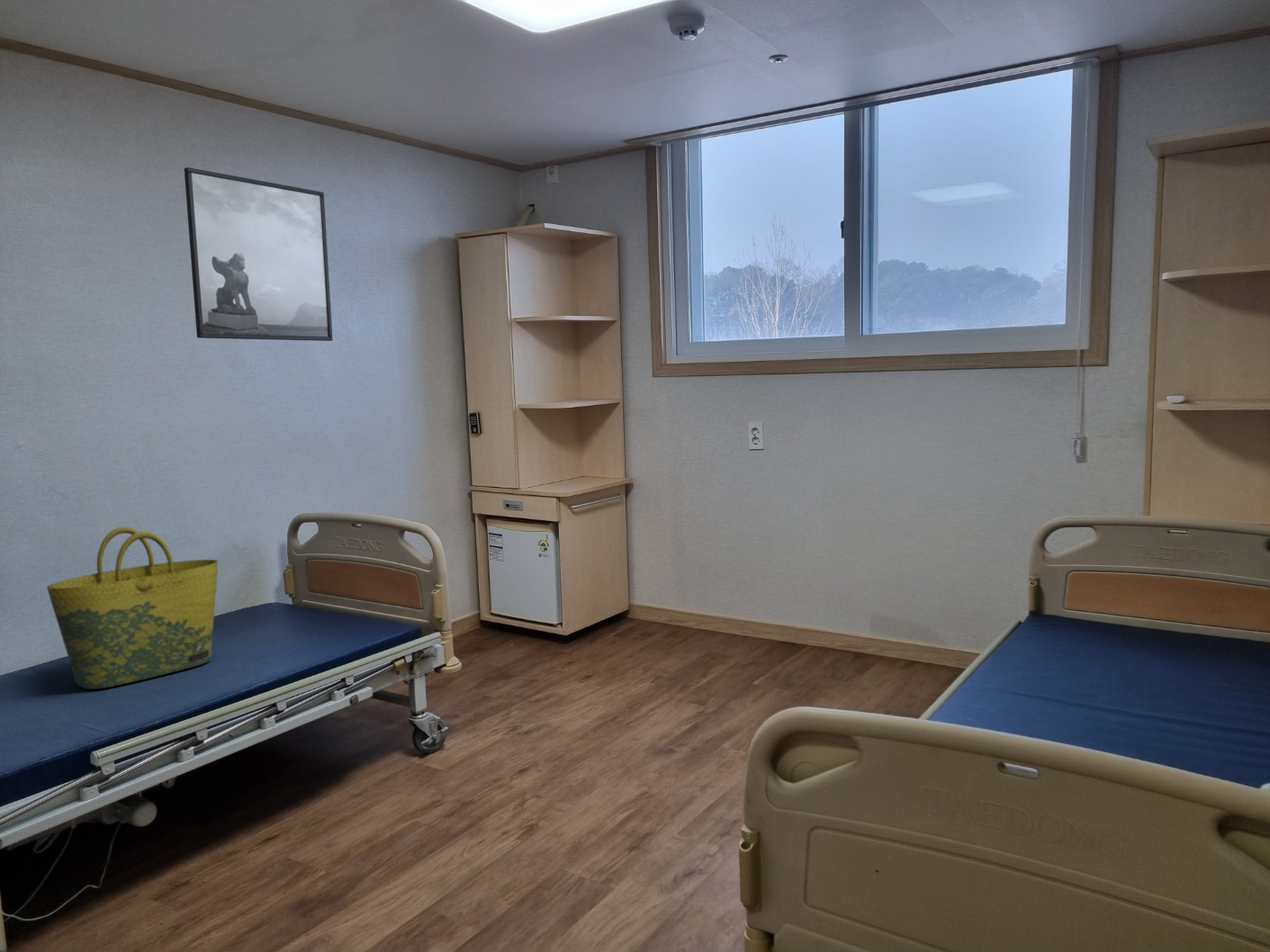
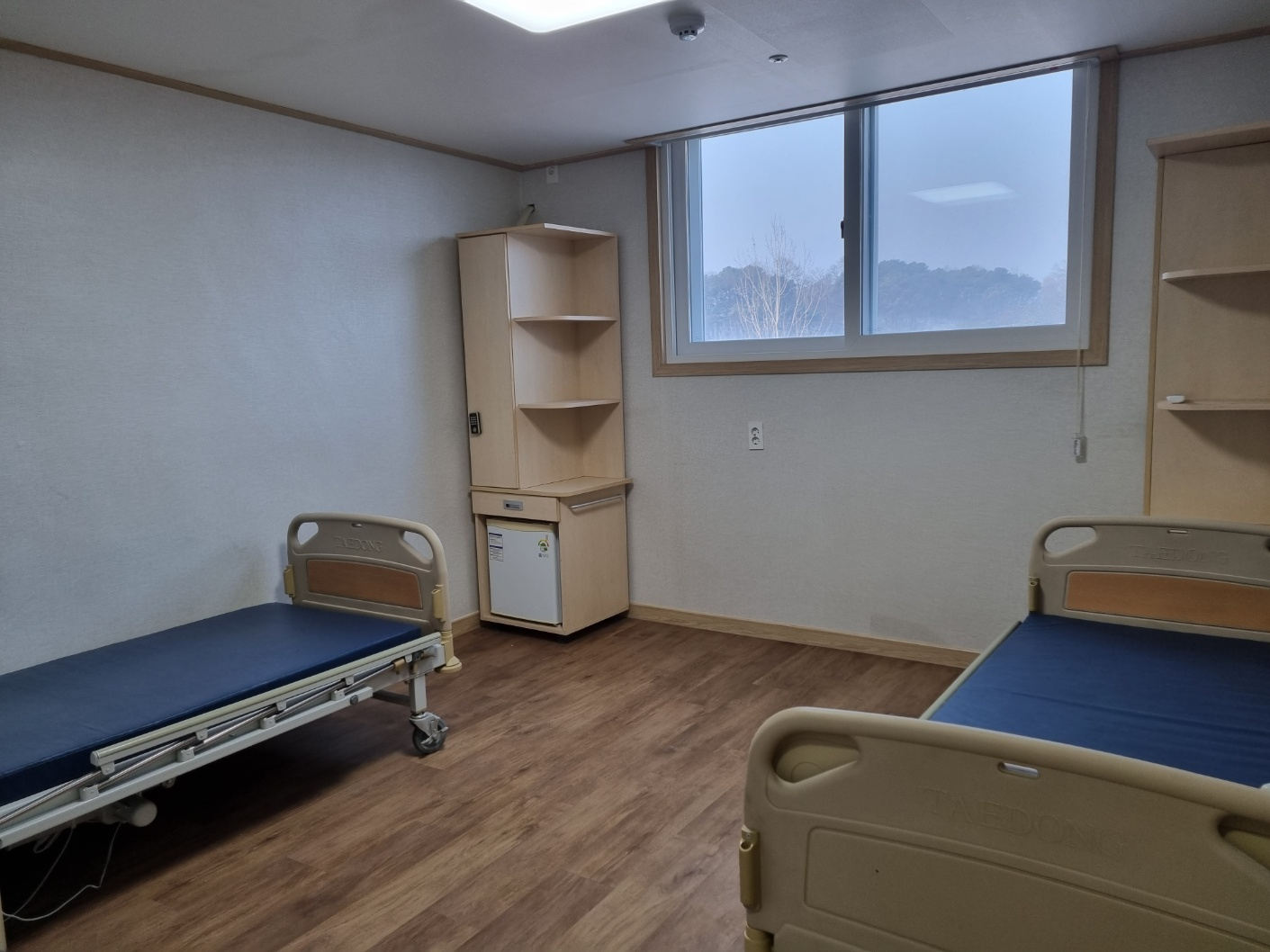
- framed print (264, 260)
- tote bag (139, 600)
